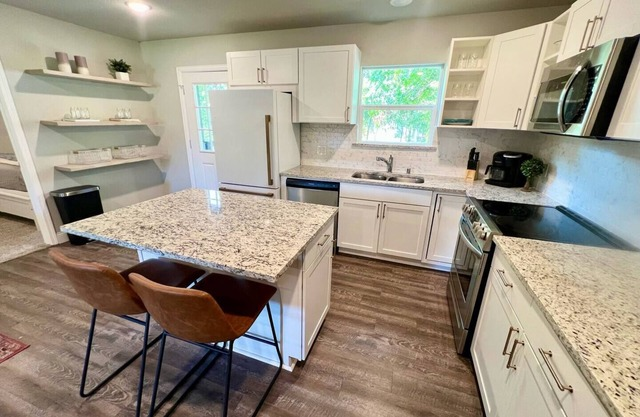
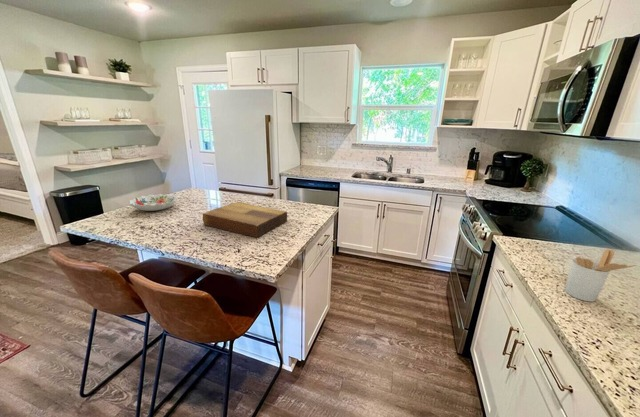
+ cutting board (246, 217)
+ decorative bowl (154, 203)
+ utensil holder (595, 276)
